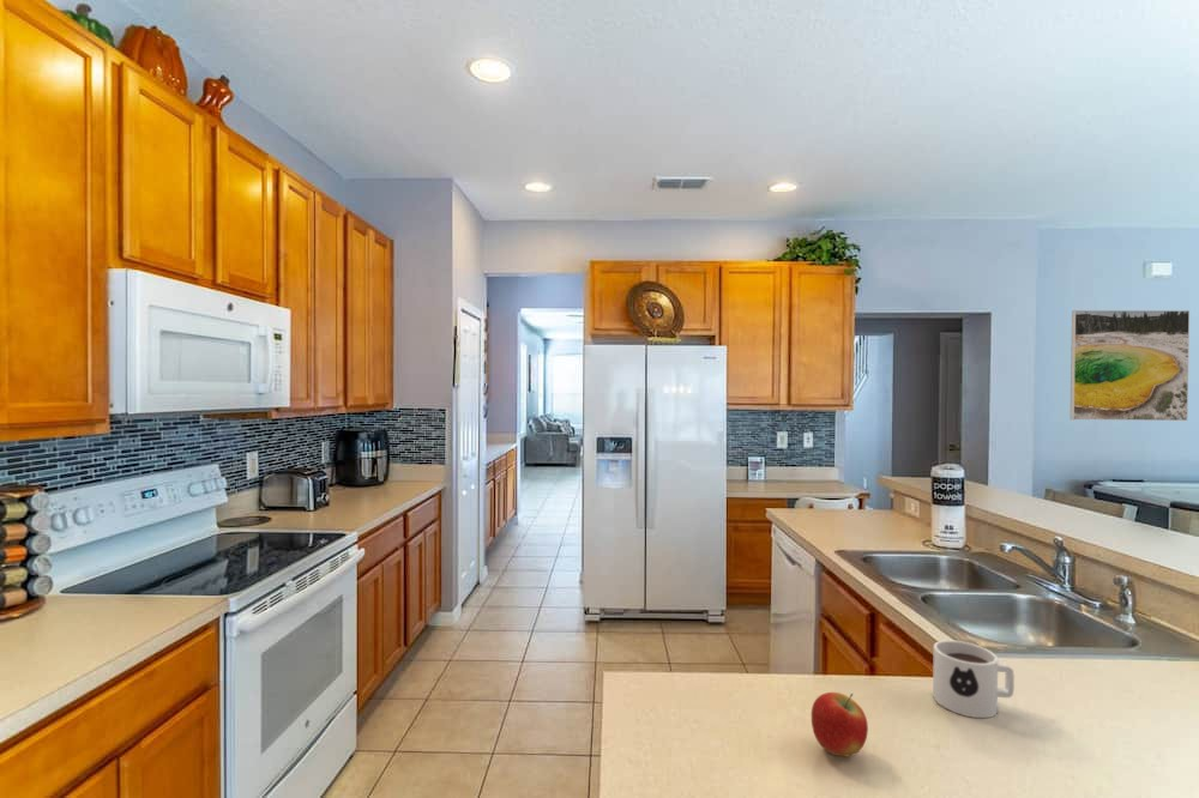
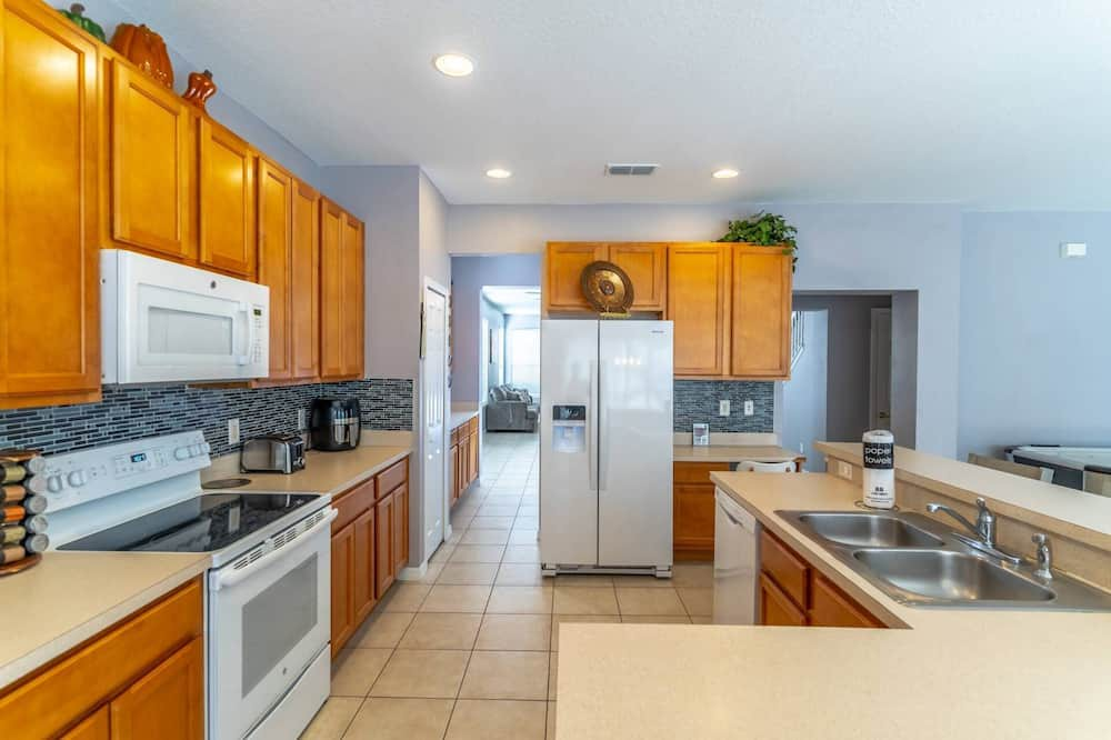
- apple (838, 720)
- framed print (1128, 365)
- mug (969, 676)
